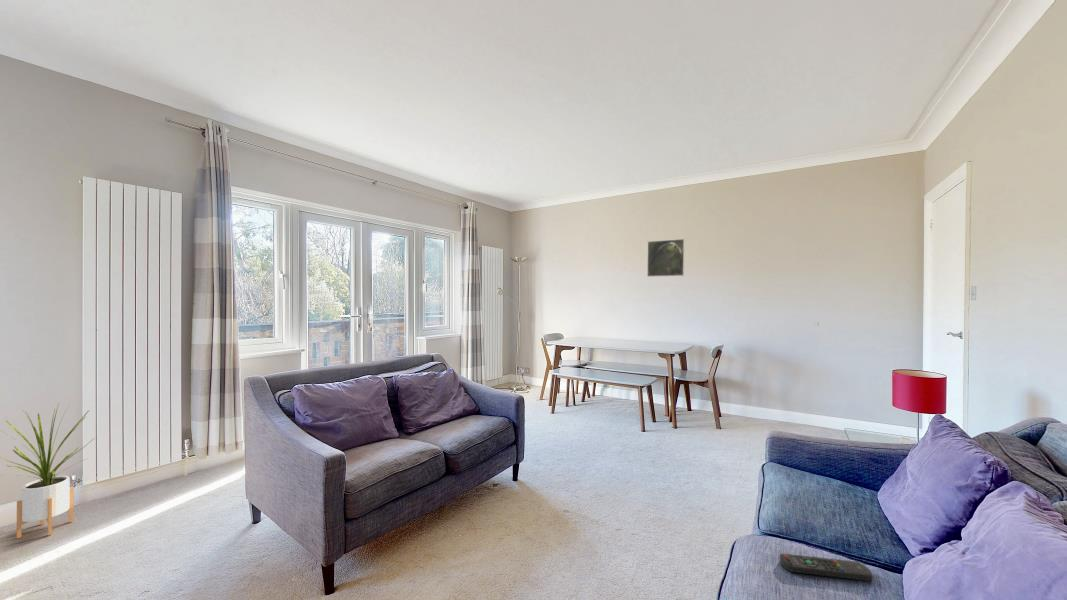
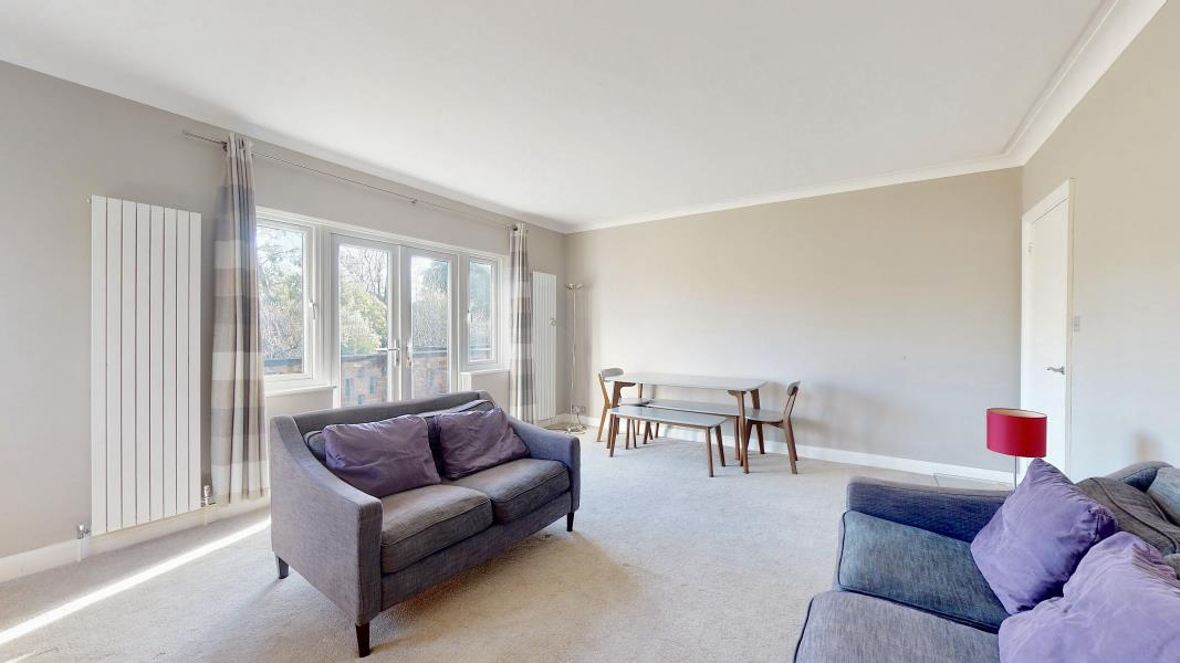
- house plant (47, 466)
- remote control (824, 566)
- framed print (665, 258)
